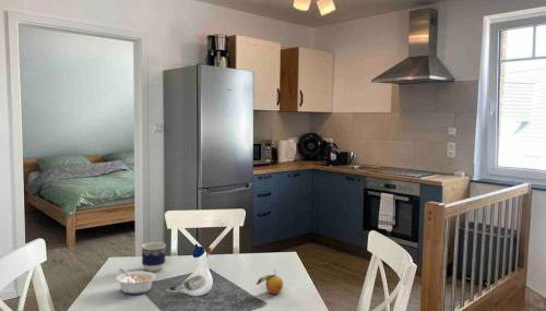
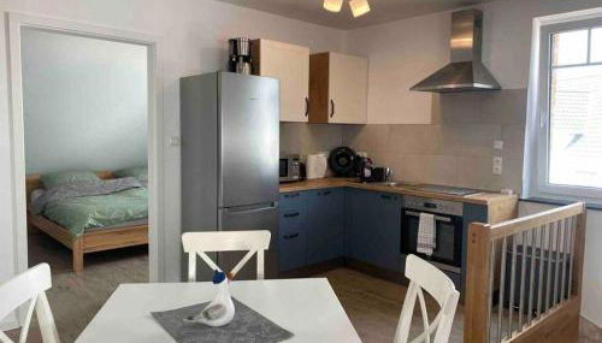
- fruit (269, 280)
- legume (134, 282)
- cup (154, 255)
